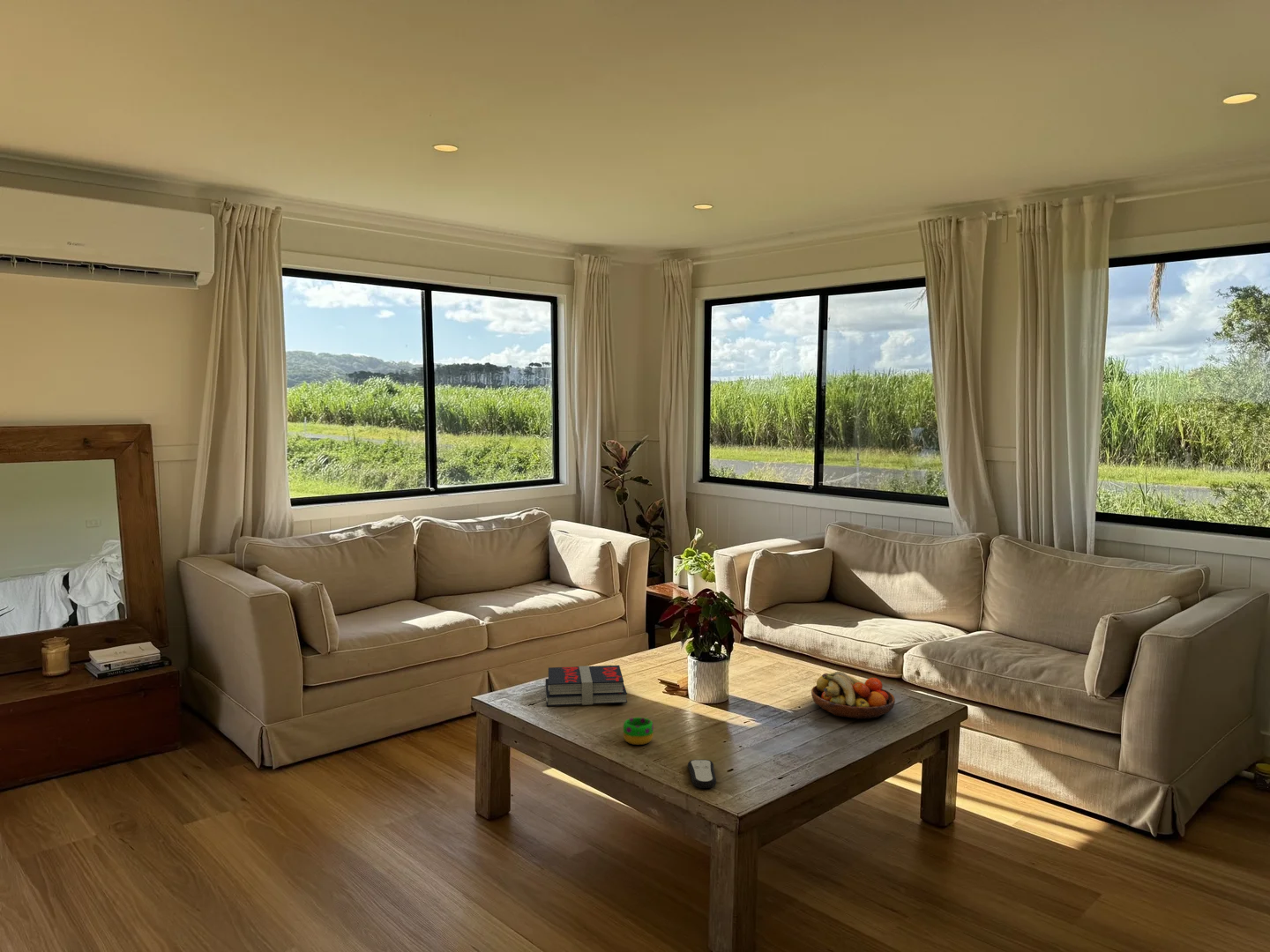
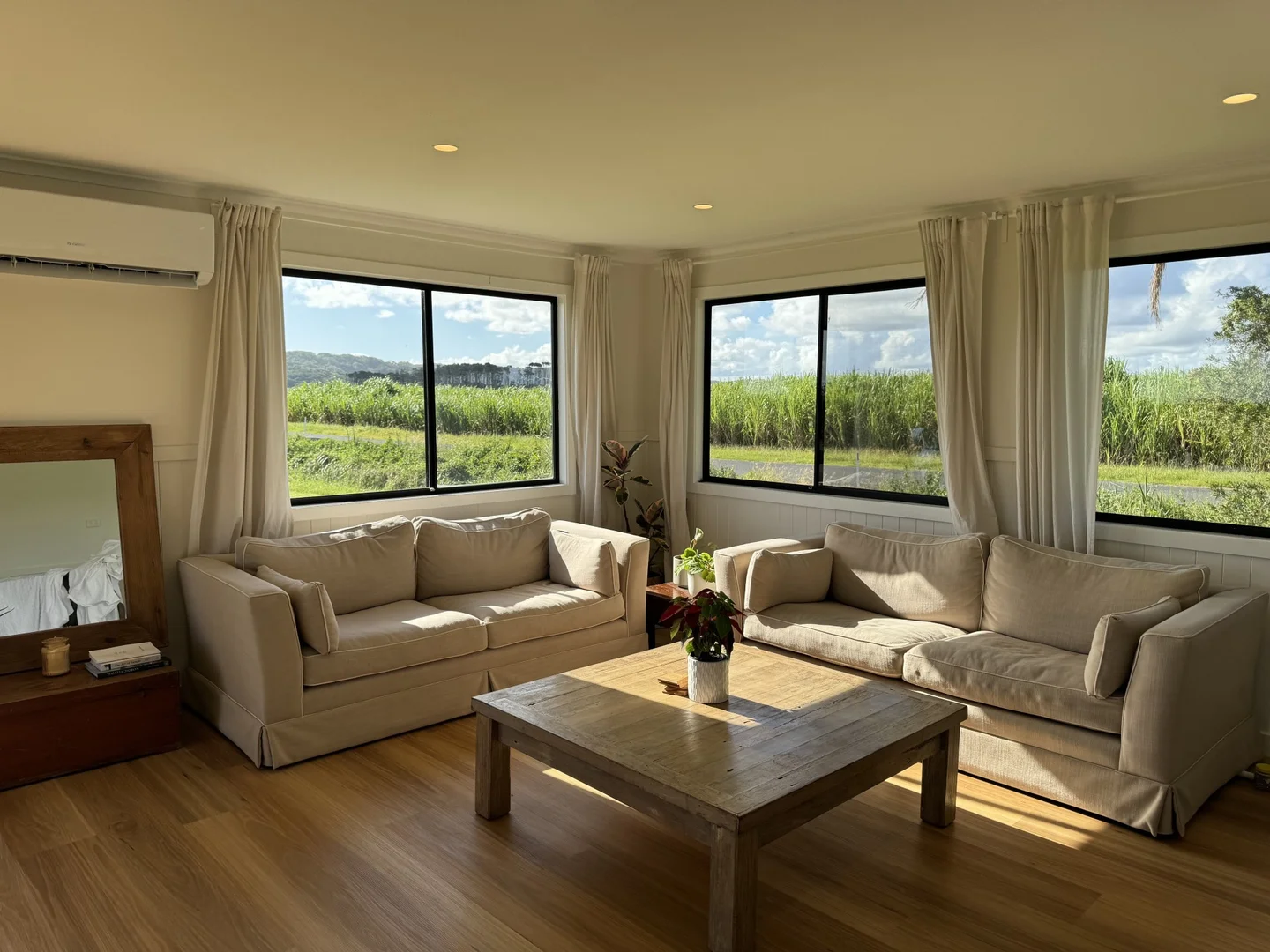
- fruit bowl (852, 691)
- book (585, 684)
- mug (637, 729)
- remote control (702, 773)
